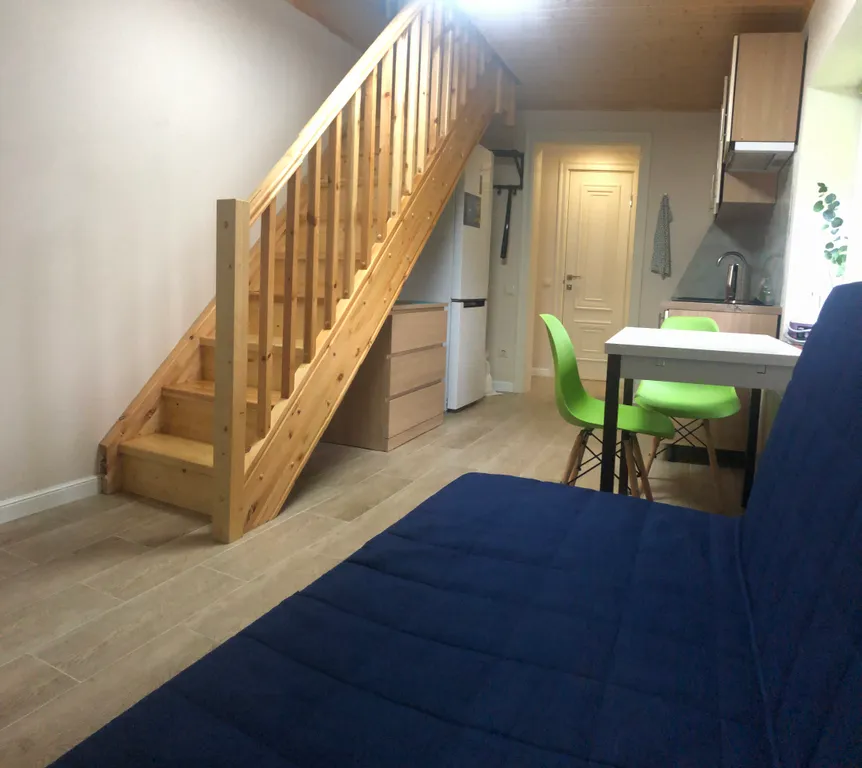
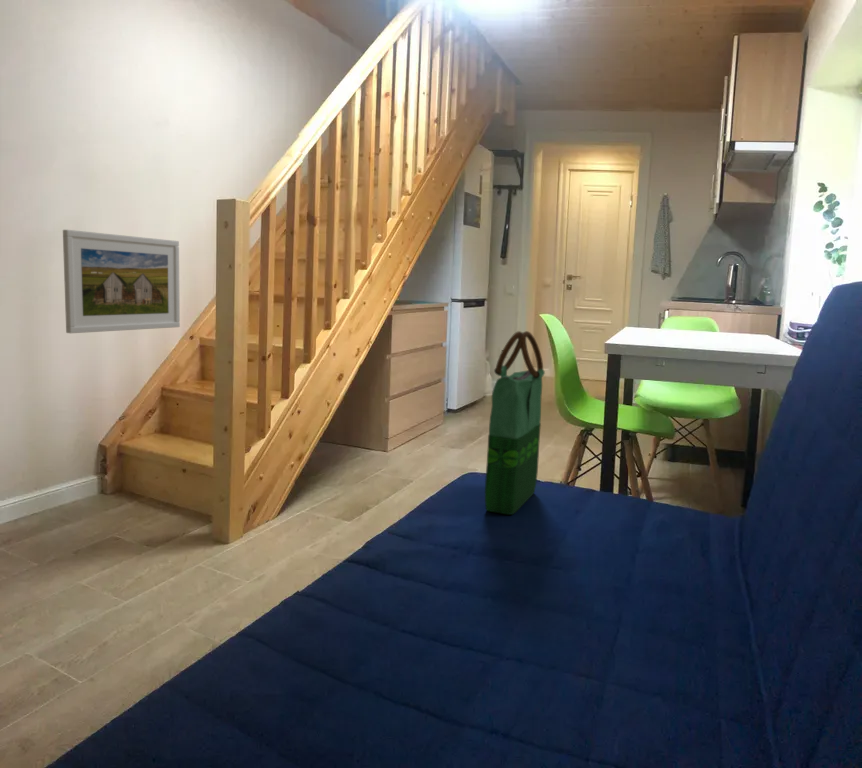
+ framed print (127, 283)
+ tote bag (516, 417)
